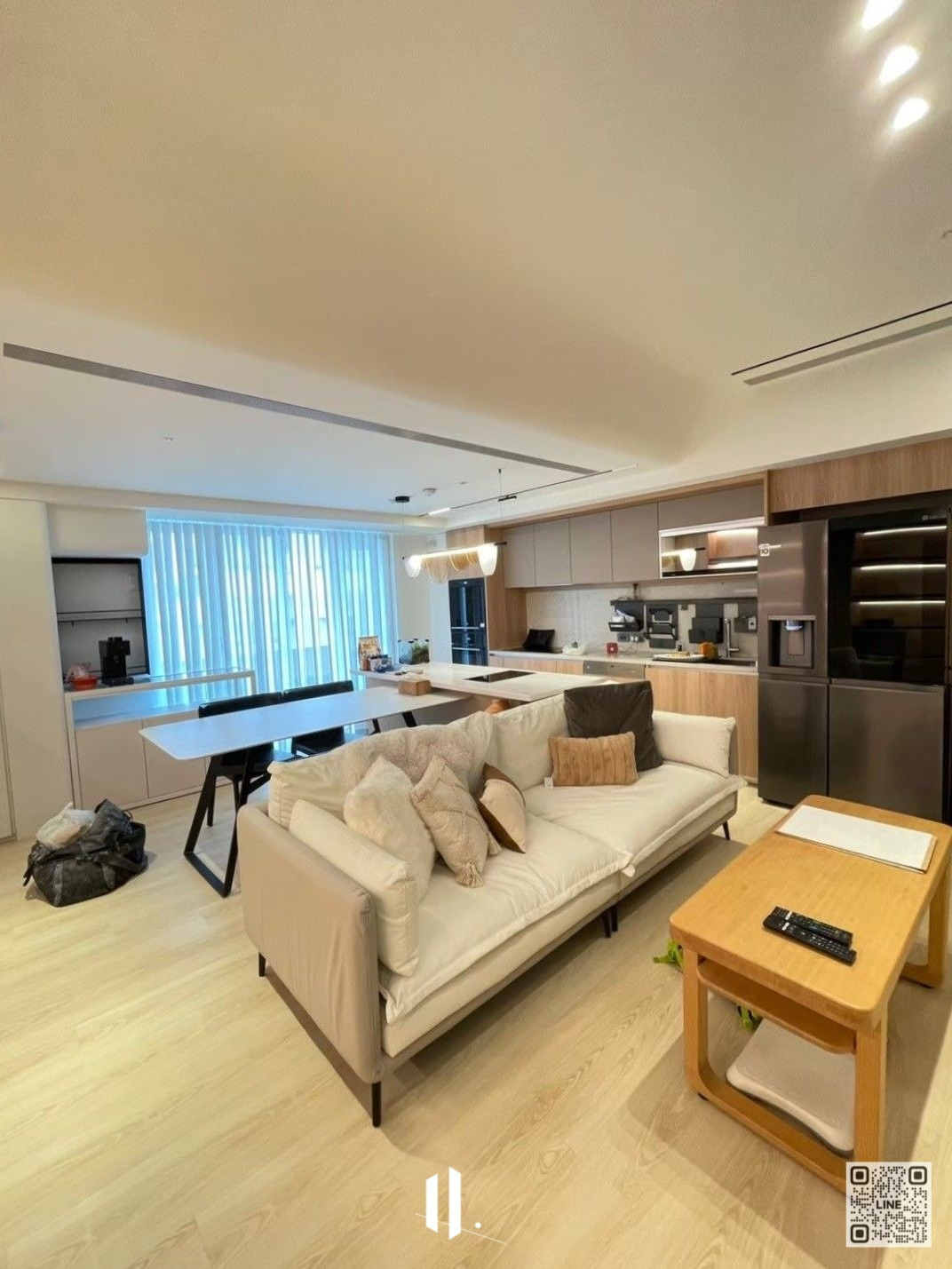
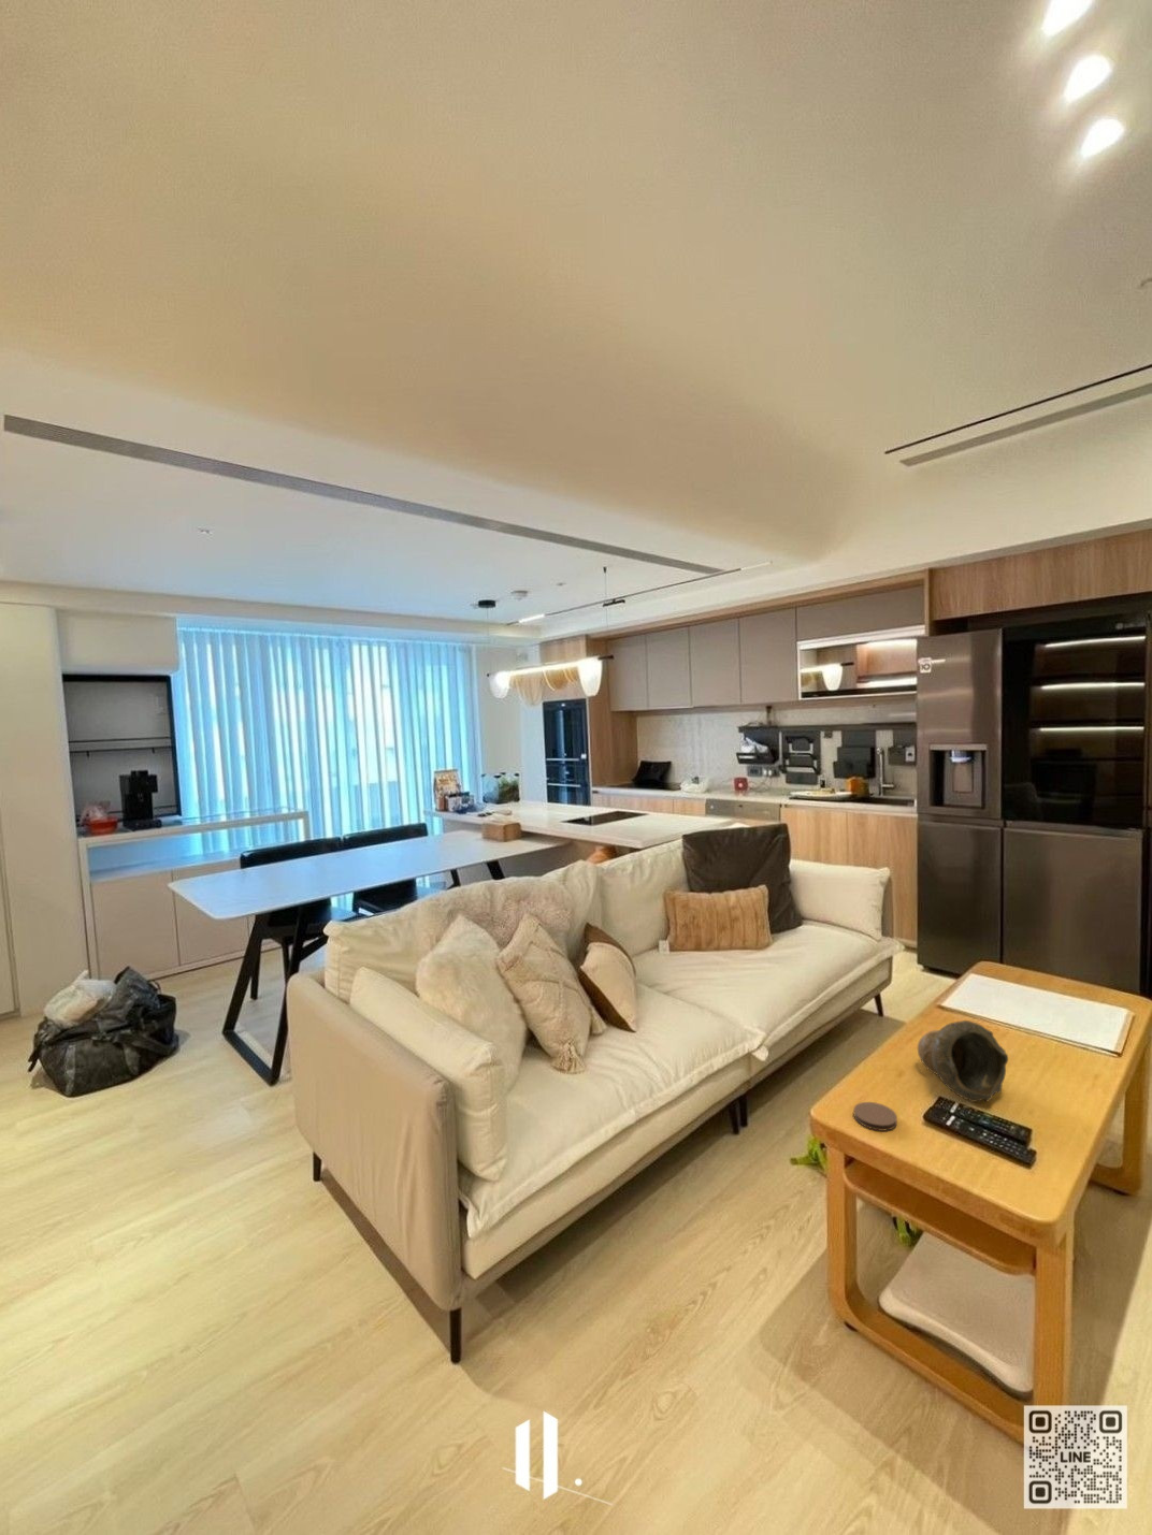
+ coaster (875, 1115)
+ decorative bowl (956, 1050)
